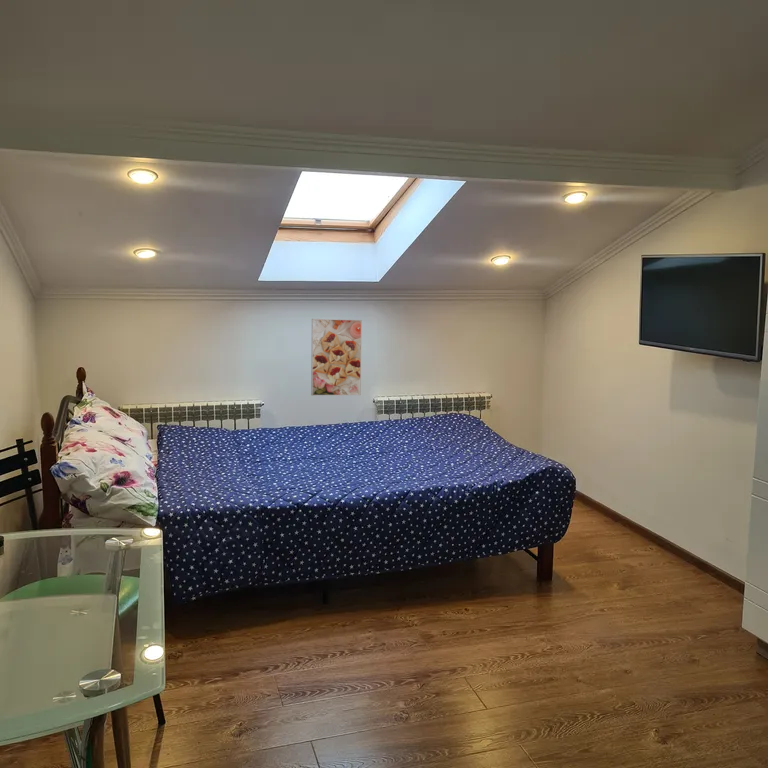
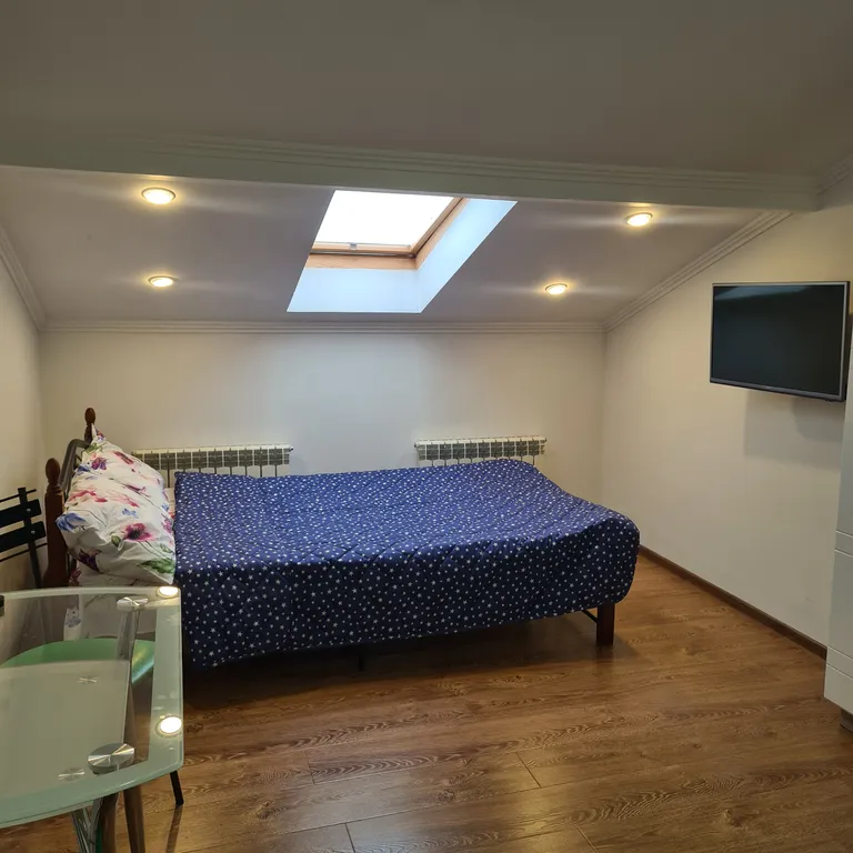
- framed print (336, 357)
